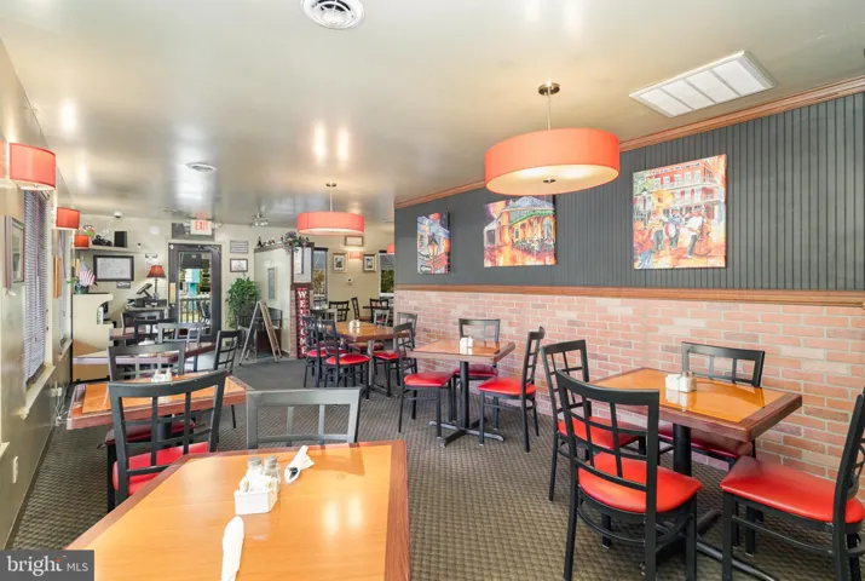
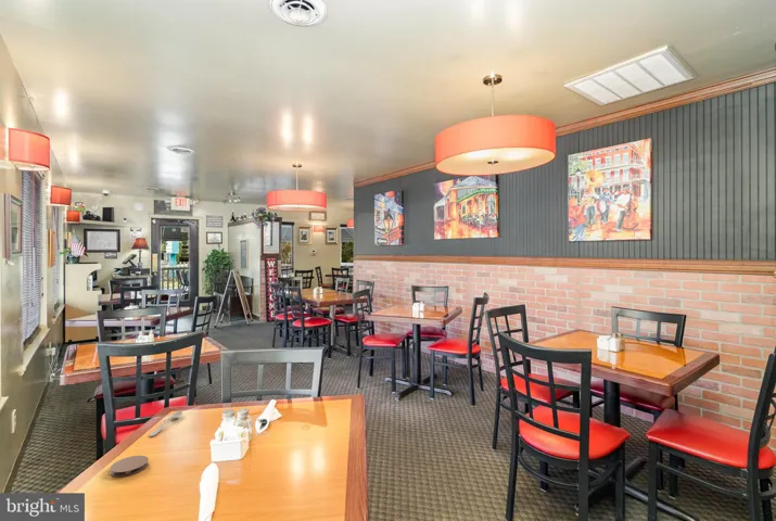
+ coaster (129, 466)
+ spoon (166, 422)
